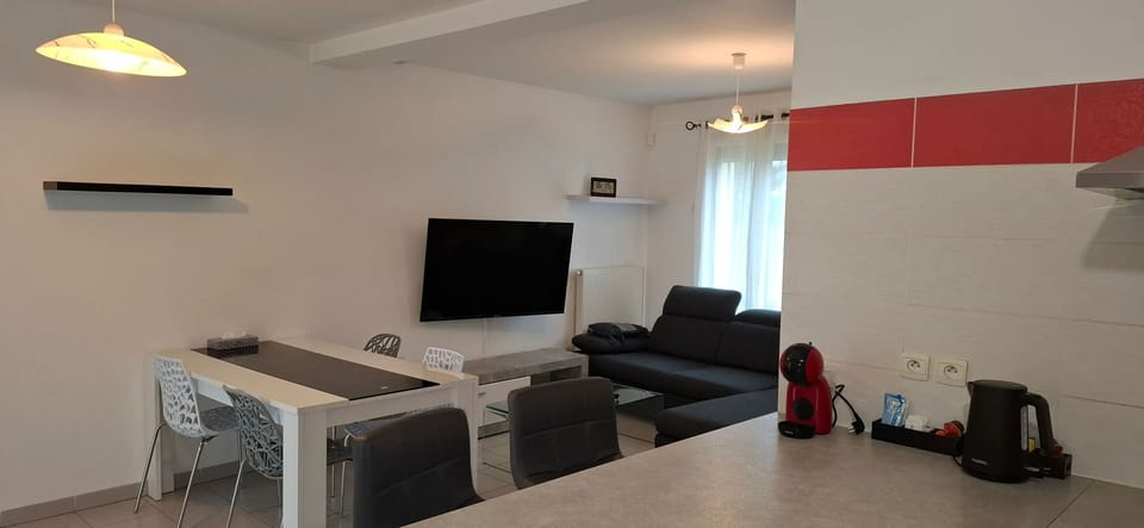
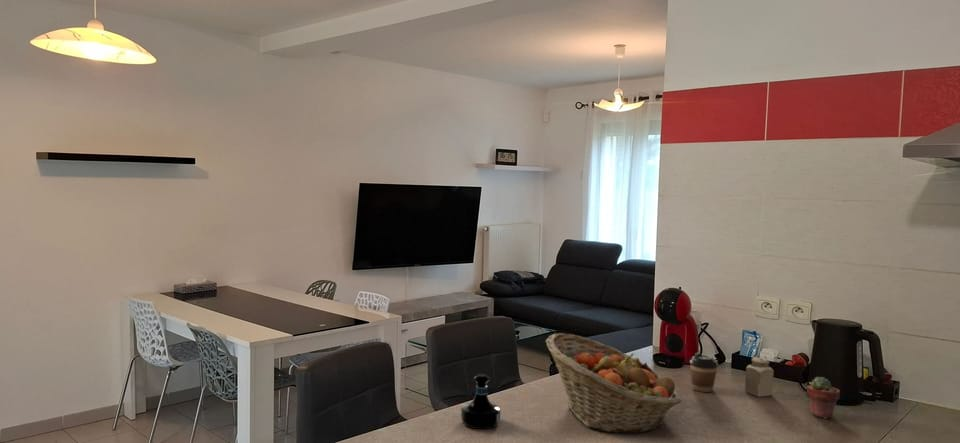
+ potted succulent (822, 396)
+ salt shaker (759, 375)
+ tequila bottle (481, 398)
+ fruit basket (609, 378)
+ coffee cup (703, 371)
